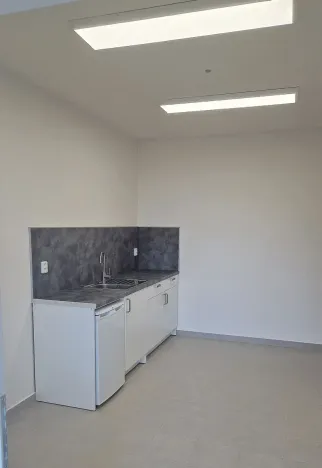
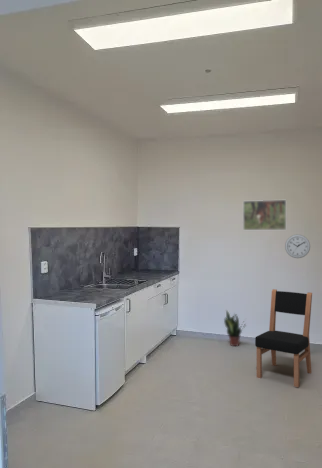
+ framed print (264, 215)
+ potted plant (234, 328)
+ wall clock (297, 246)
+ dining chair (284, 334)
